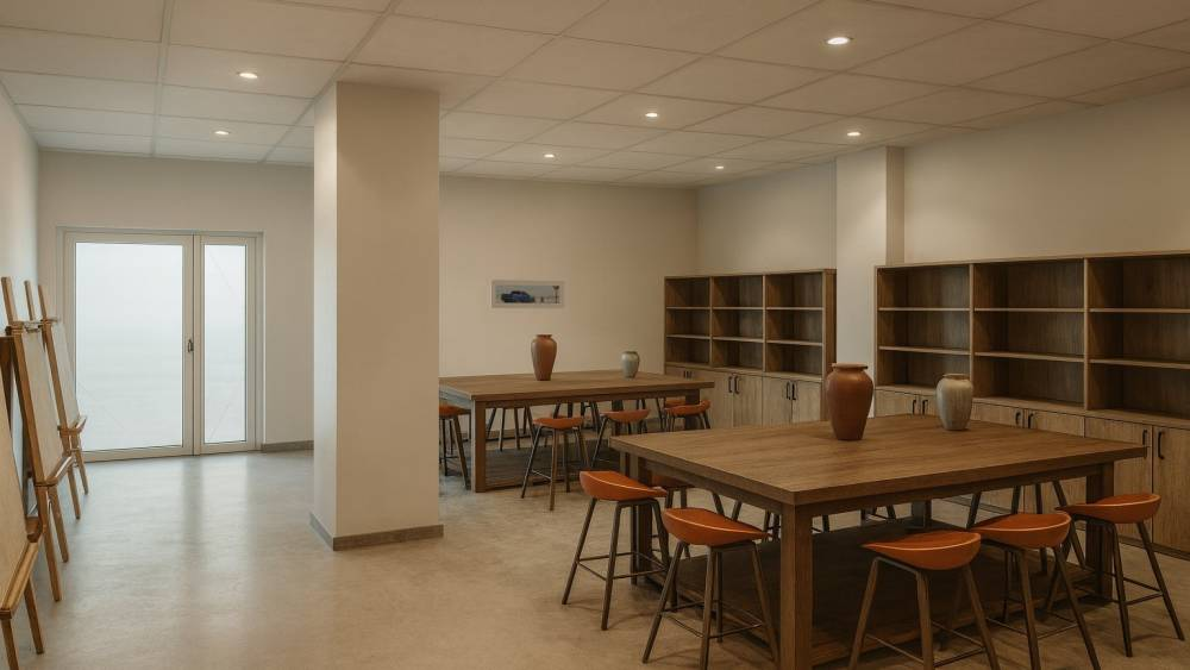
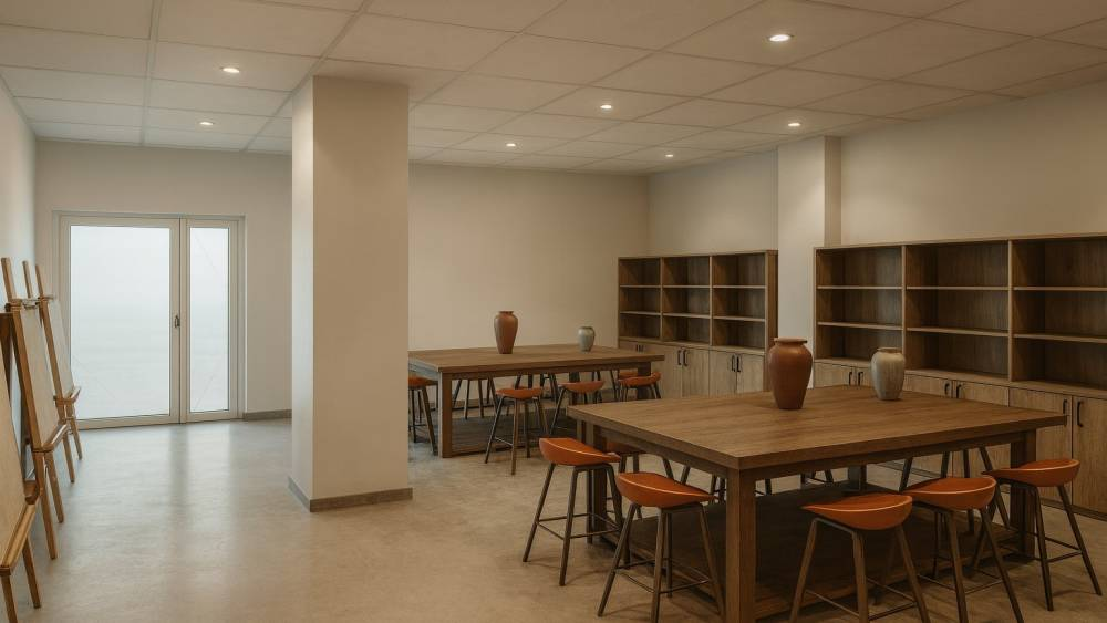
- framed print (527, 294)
